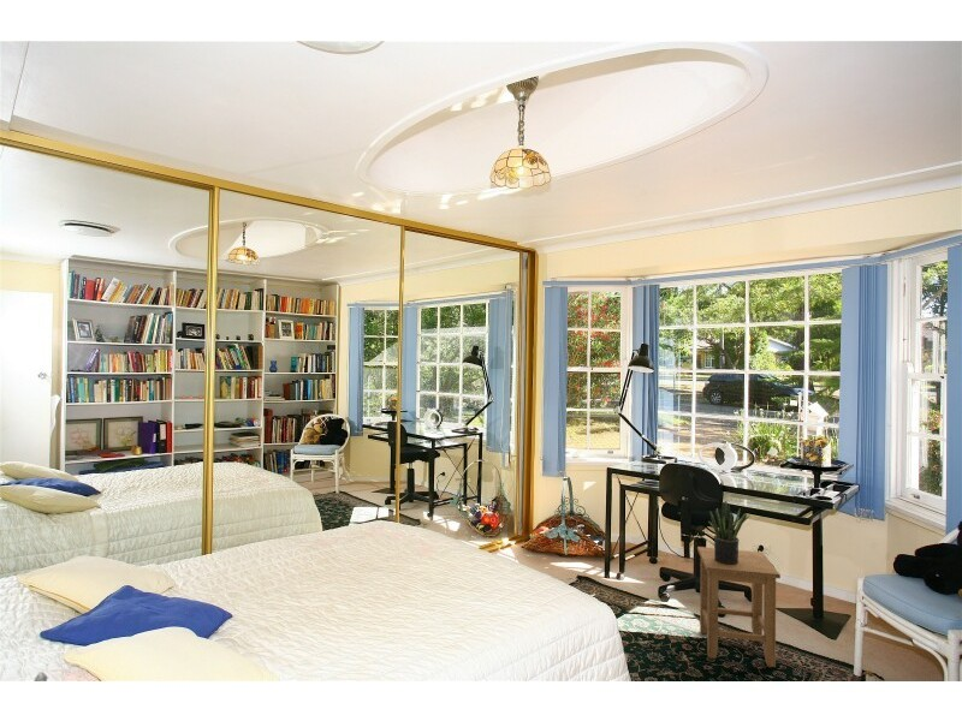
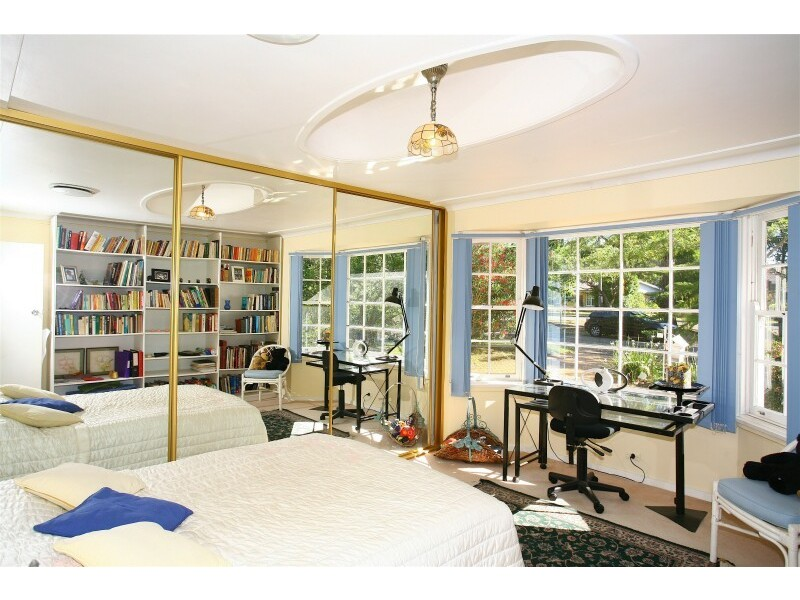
- potted plant (729, 531)
- stool (735, 609)
